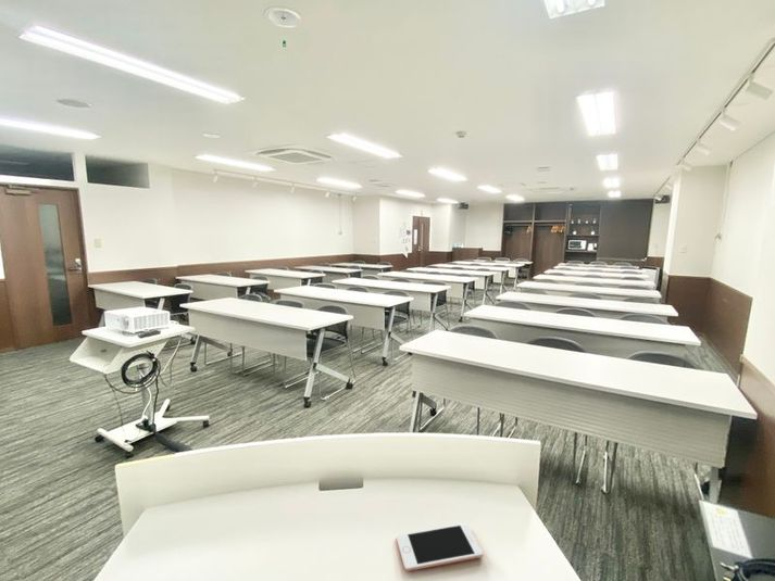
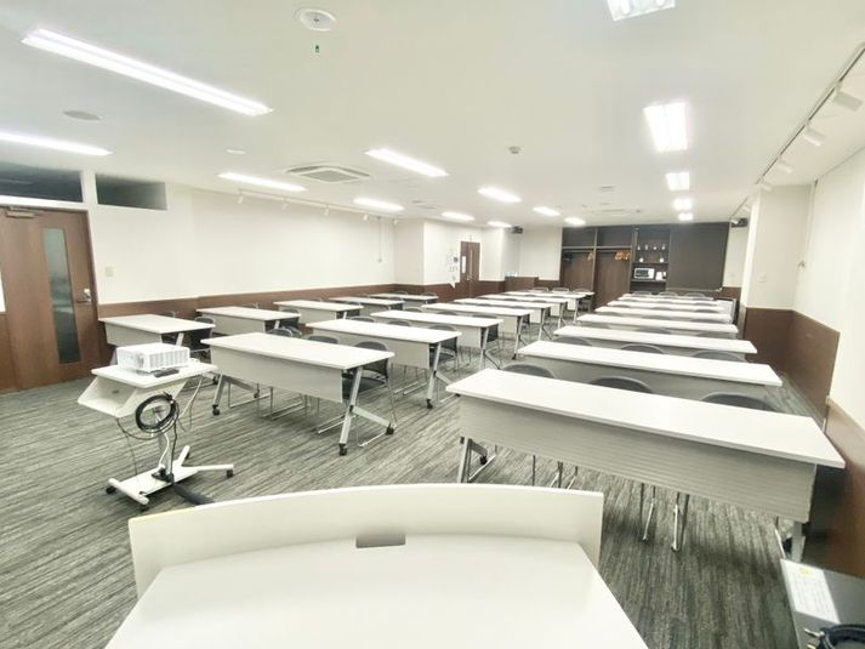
- cell phone (438, 545)
